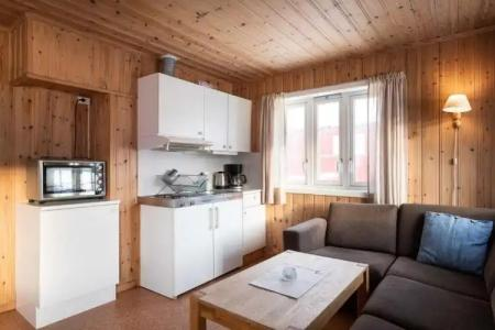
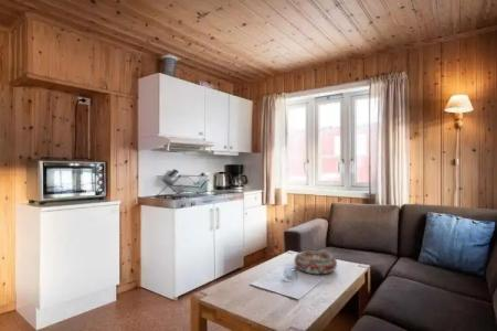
+ decorative bowl (315, 261)
